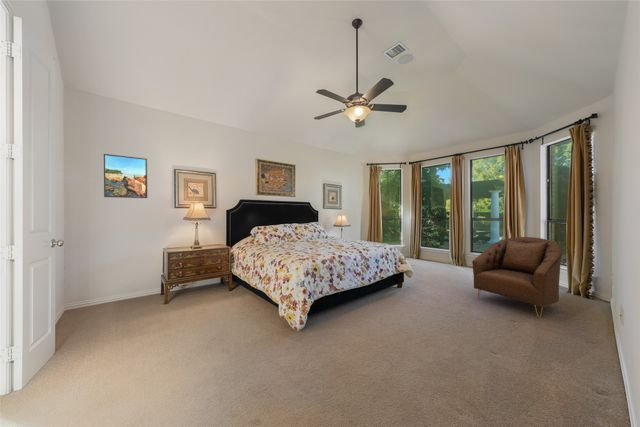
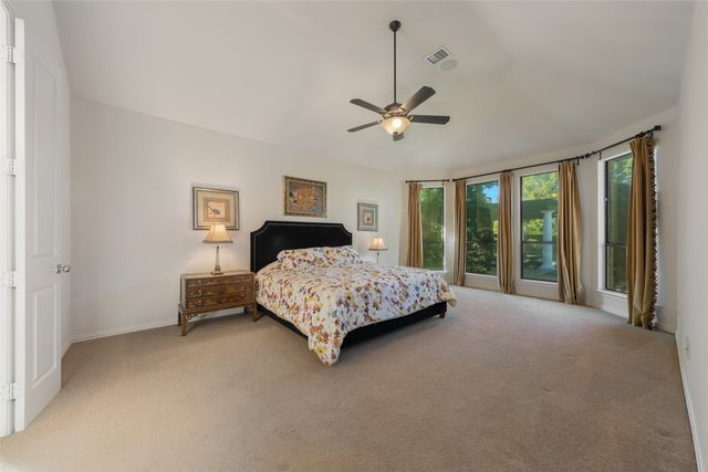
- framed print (126, 177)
- armchair (519, 271)
